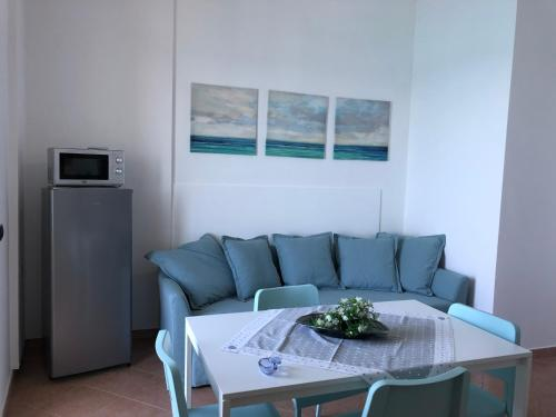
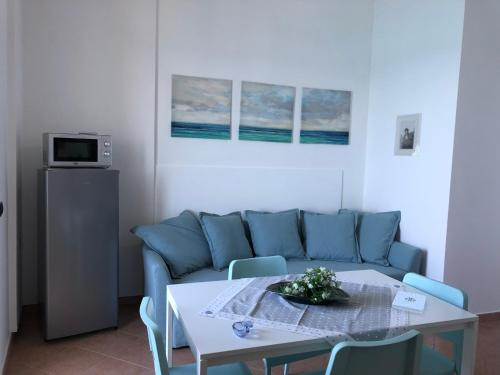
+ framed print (407, 135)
+ notepad (409, 301)
